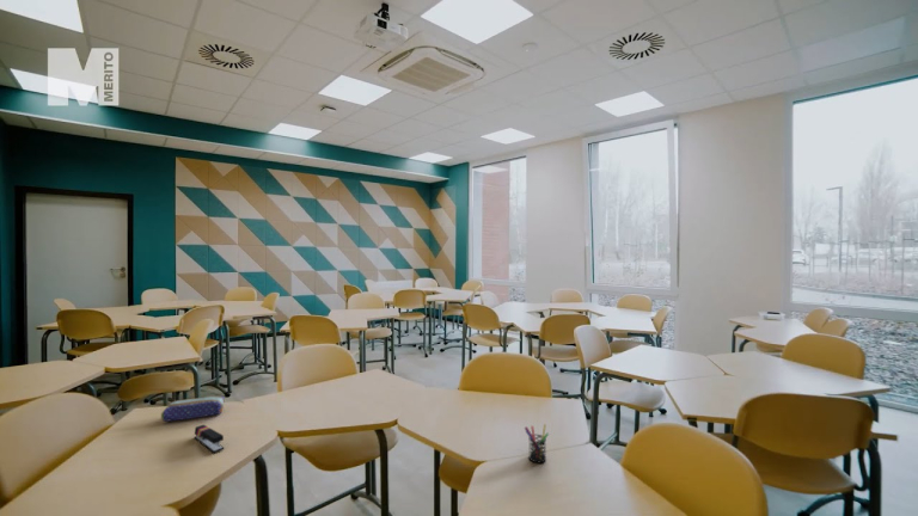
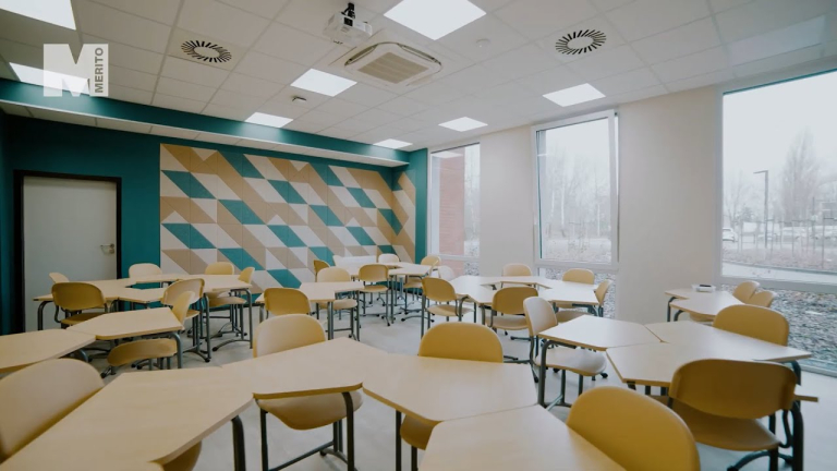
- stapler (208, 436)
- pen holder (538, 442)
- pencil case (194, 407)
